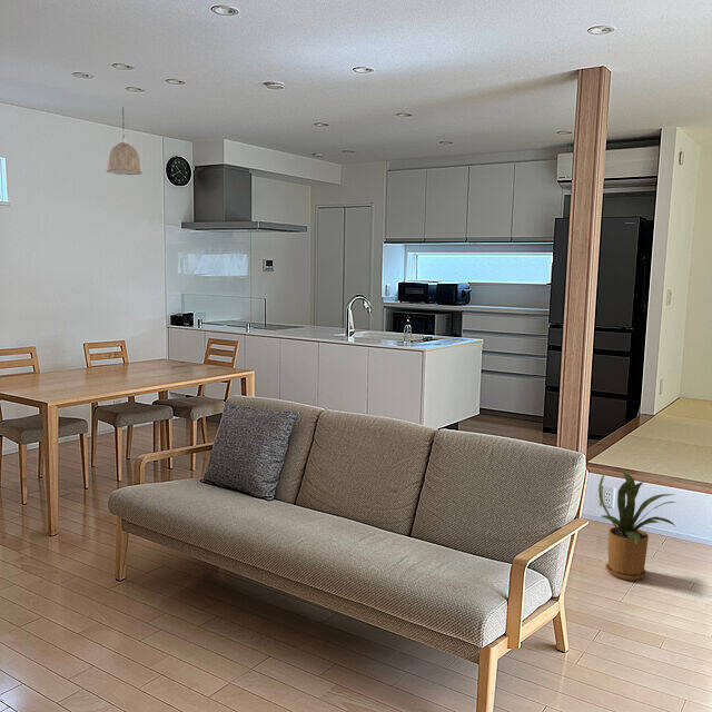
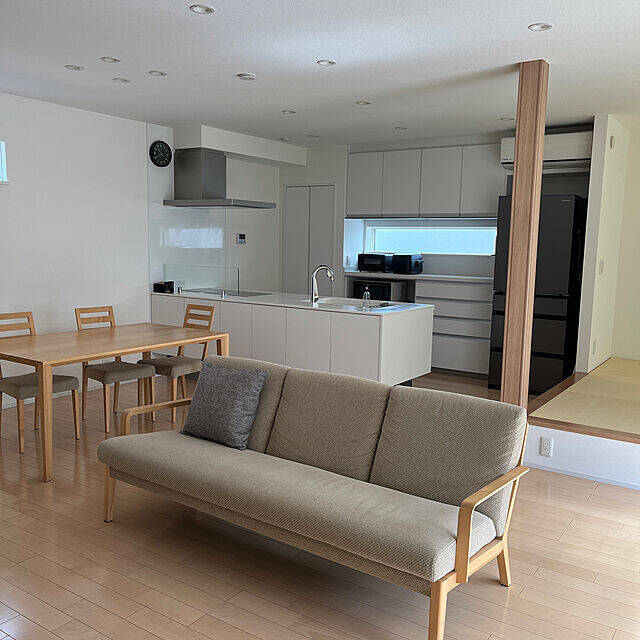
- pendant lamp (123, 140)
- house plant (636, 523)
